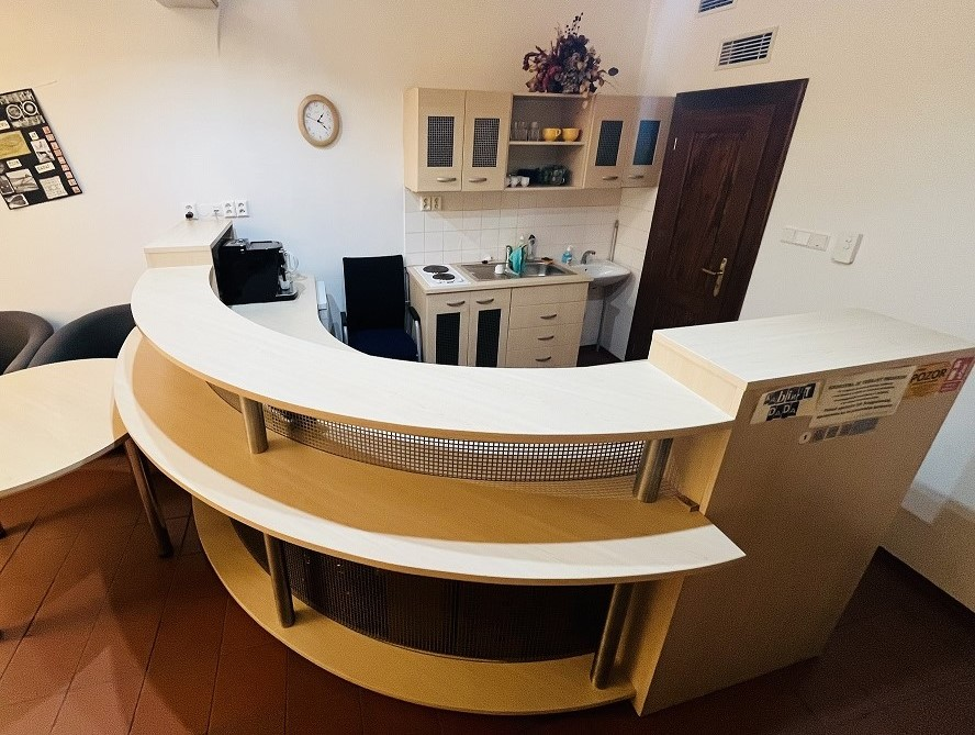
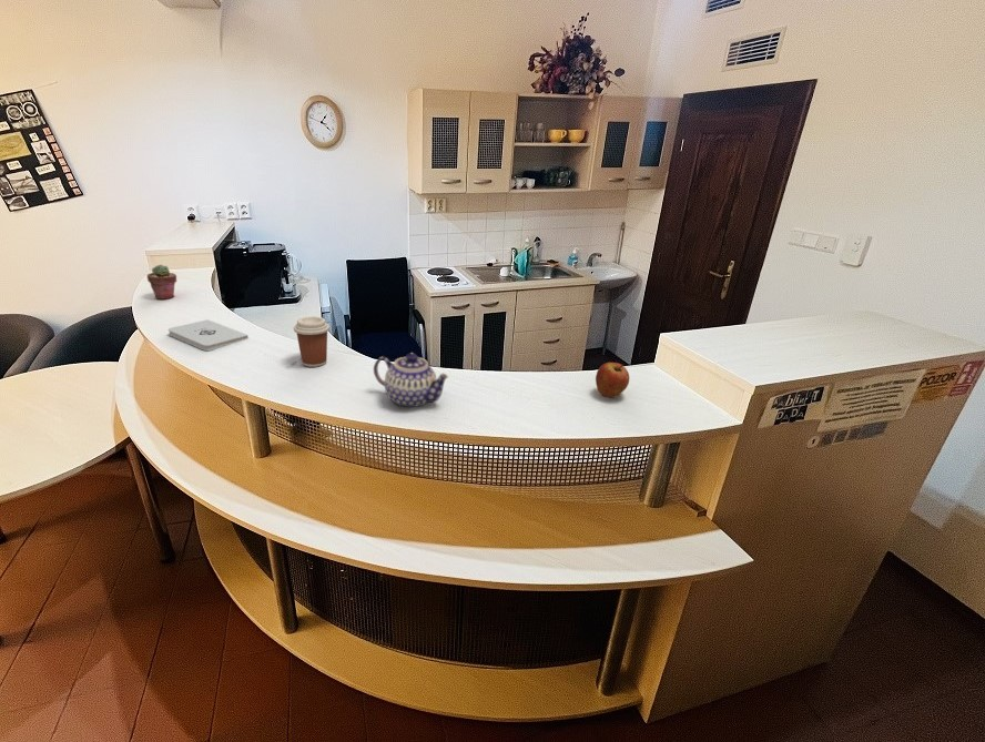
+ notepad (207, 334)
+ apple (612, 377)
+ potted succulent (162, 281)
+ coffee cup (313, 342)
+ teapot (409, 376)
